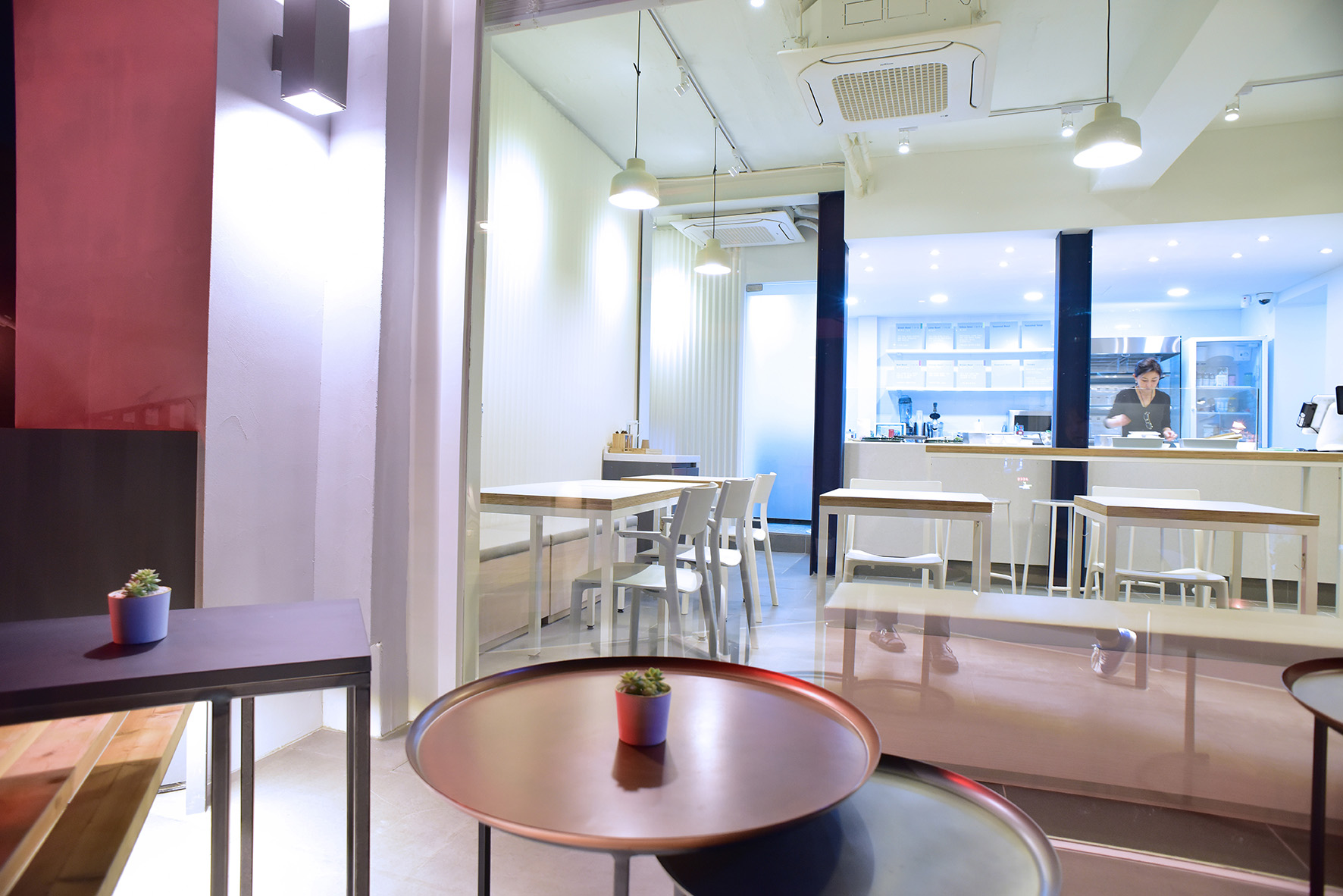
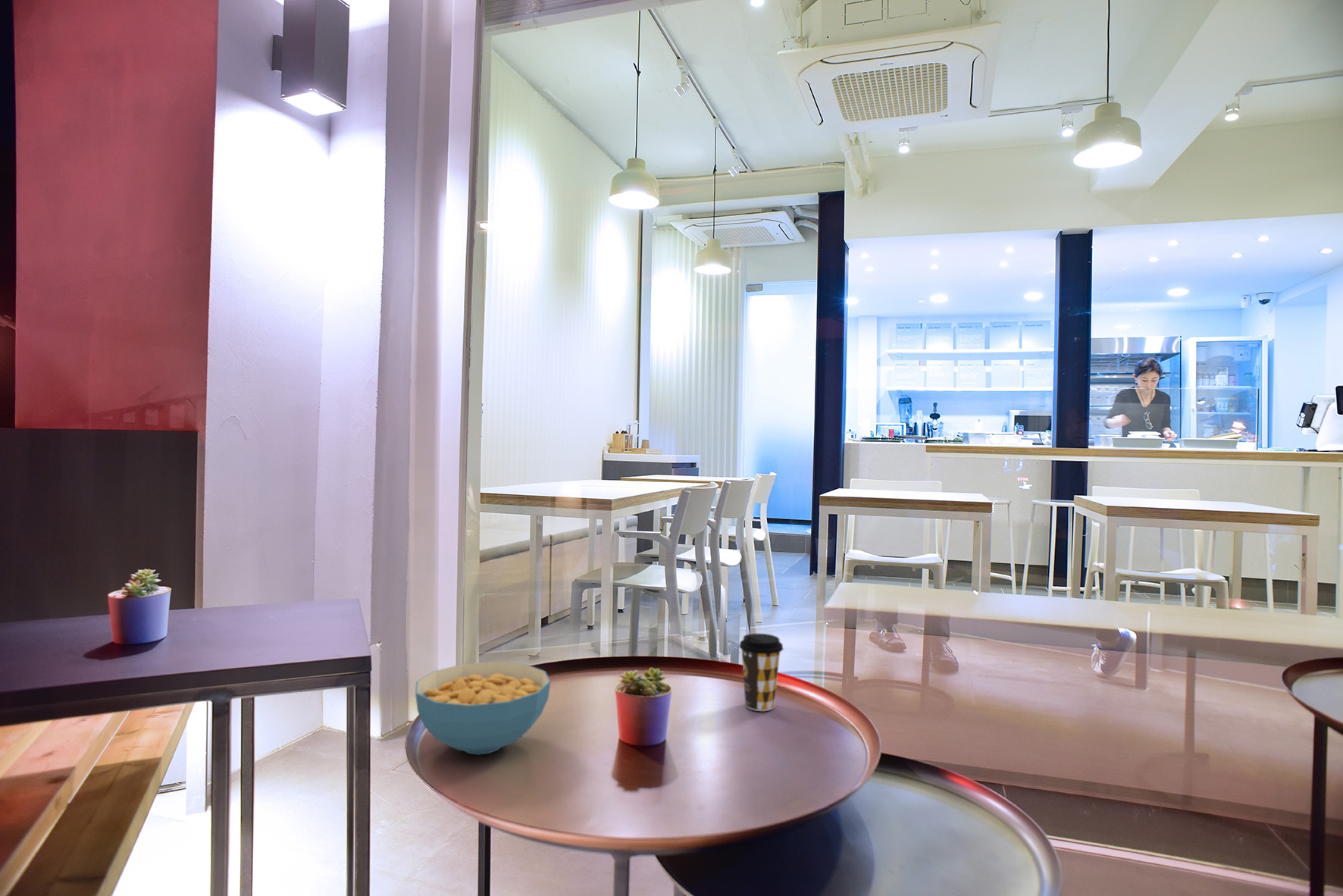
+ coffee cup (760, 672)
+ cereal bowl (483, 713)
